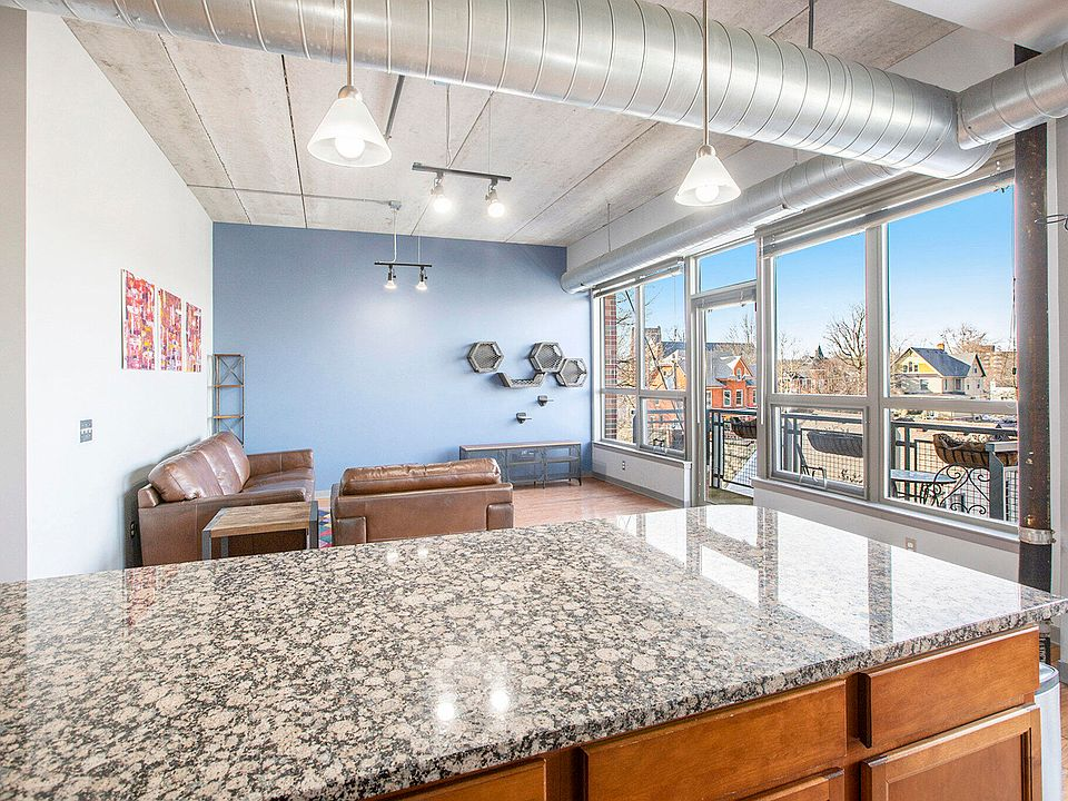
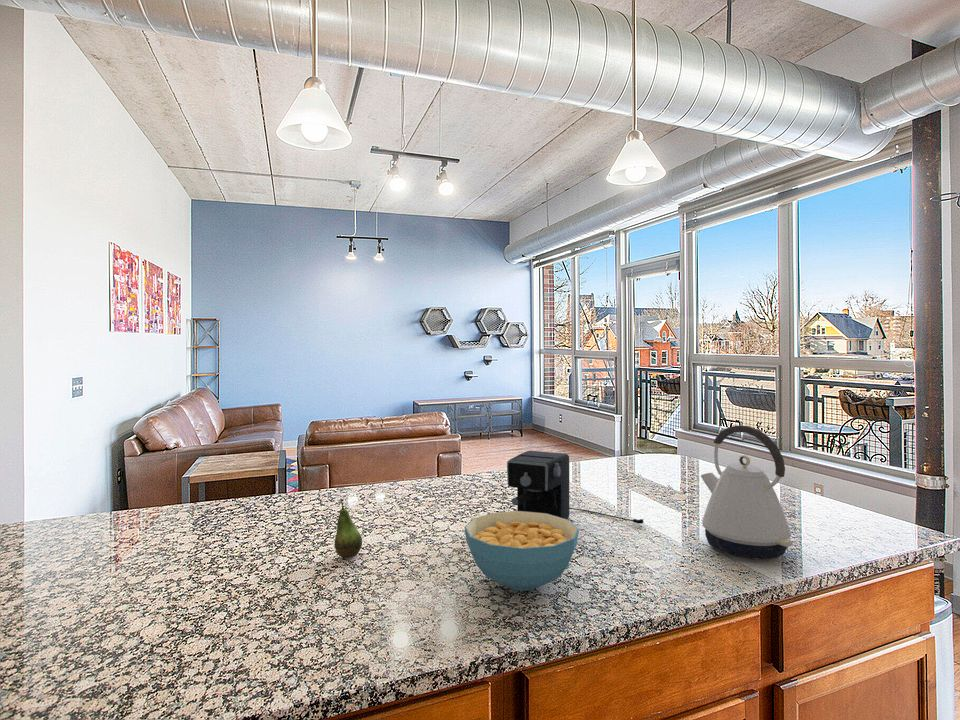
+ kettle (741, 486)
+ fruit (348, 525)
+ coffee maker (568, 492)
+ cereal bowl (521, 555)
